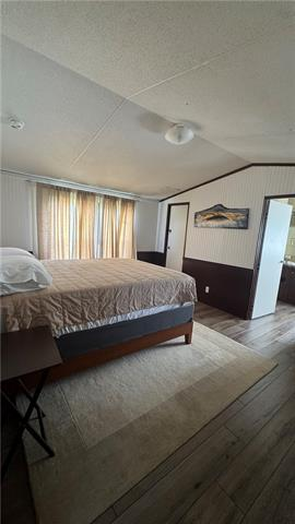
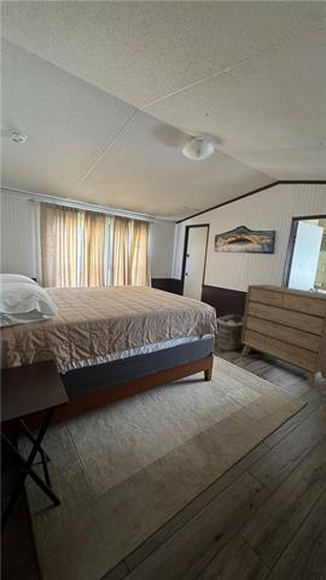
+ clothes hamper (231, 330)
+ dresser (286, 329)
